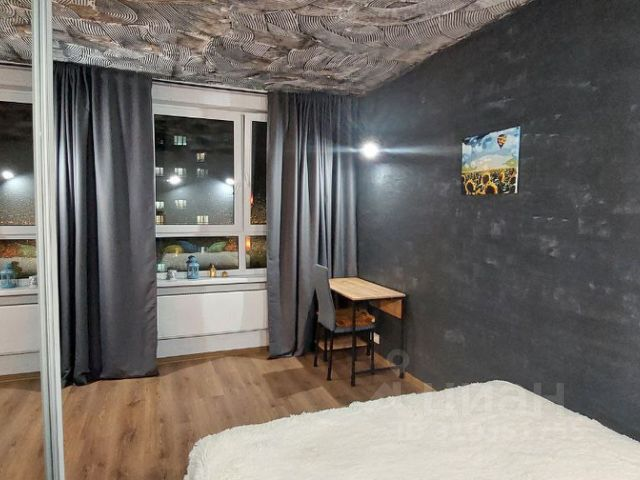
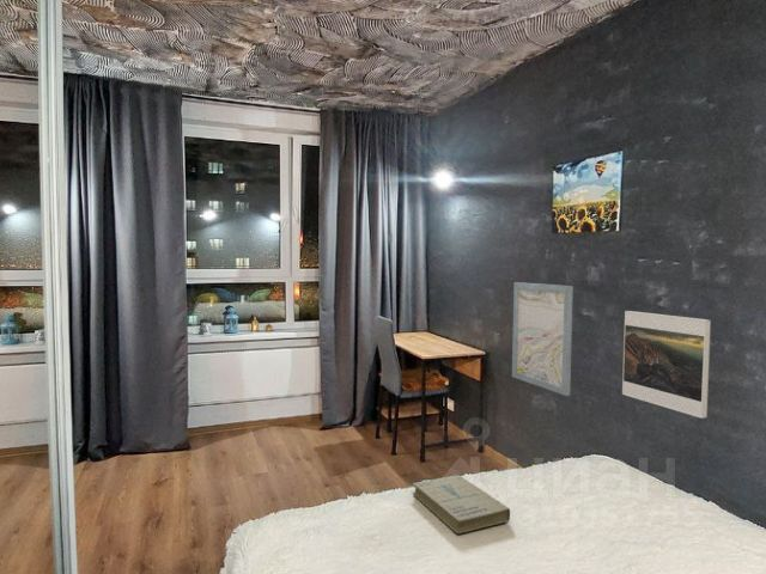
+ book (458, 501)
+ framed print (662, 360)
+ wall art (540, 335)
